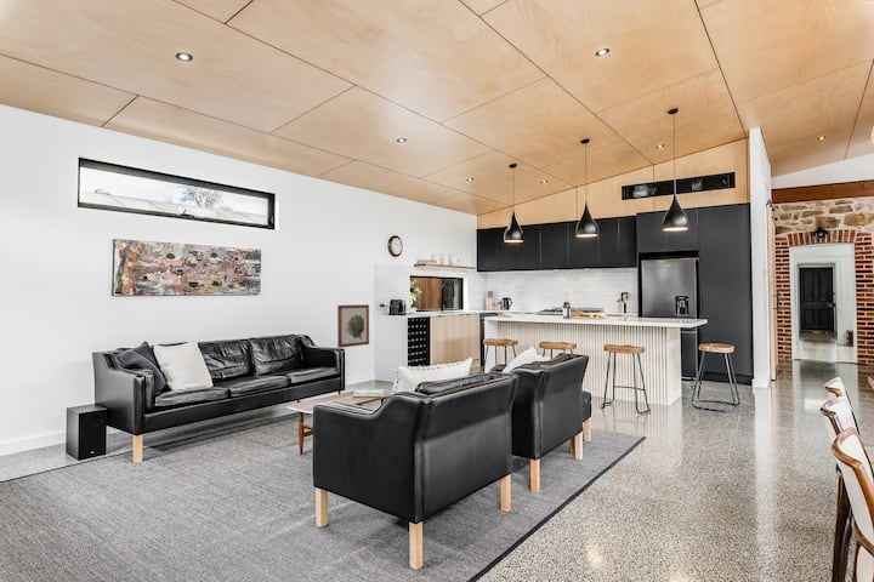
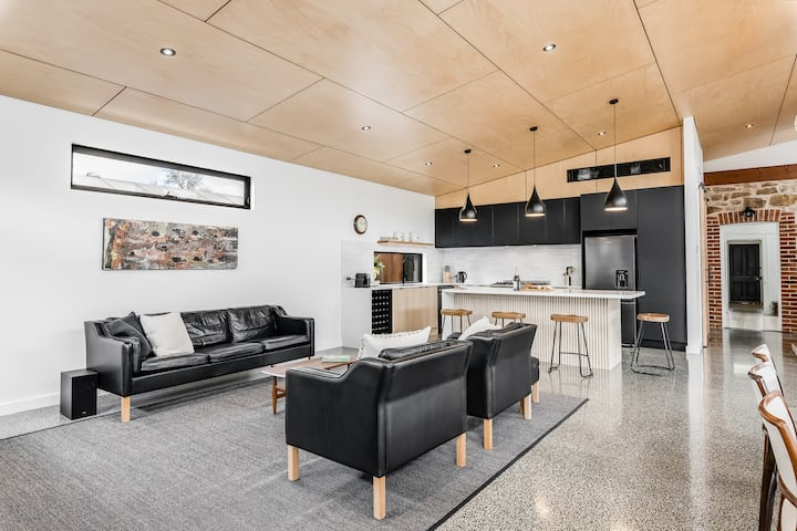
- wall art (353, 325)
